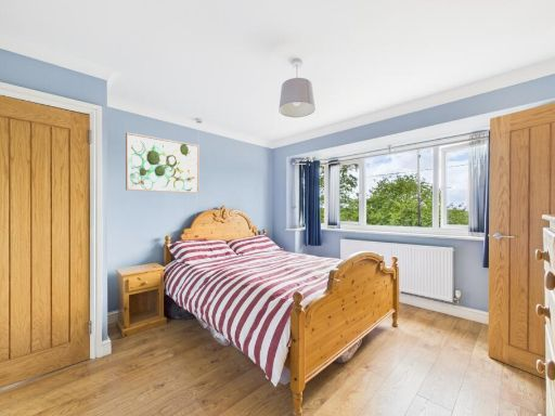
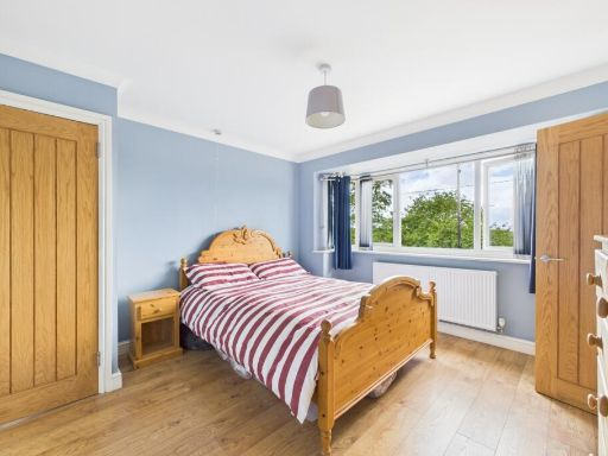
- wall art (166, 165)
